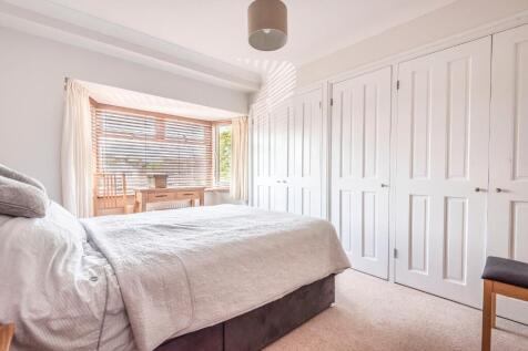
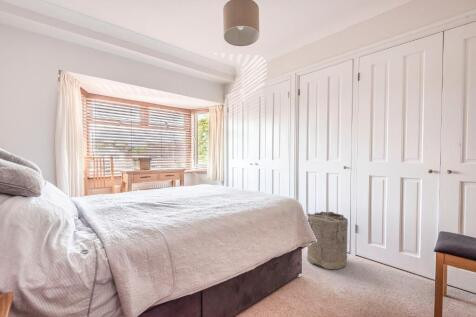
+ laundry hamper (327, 237)
